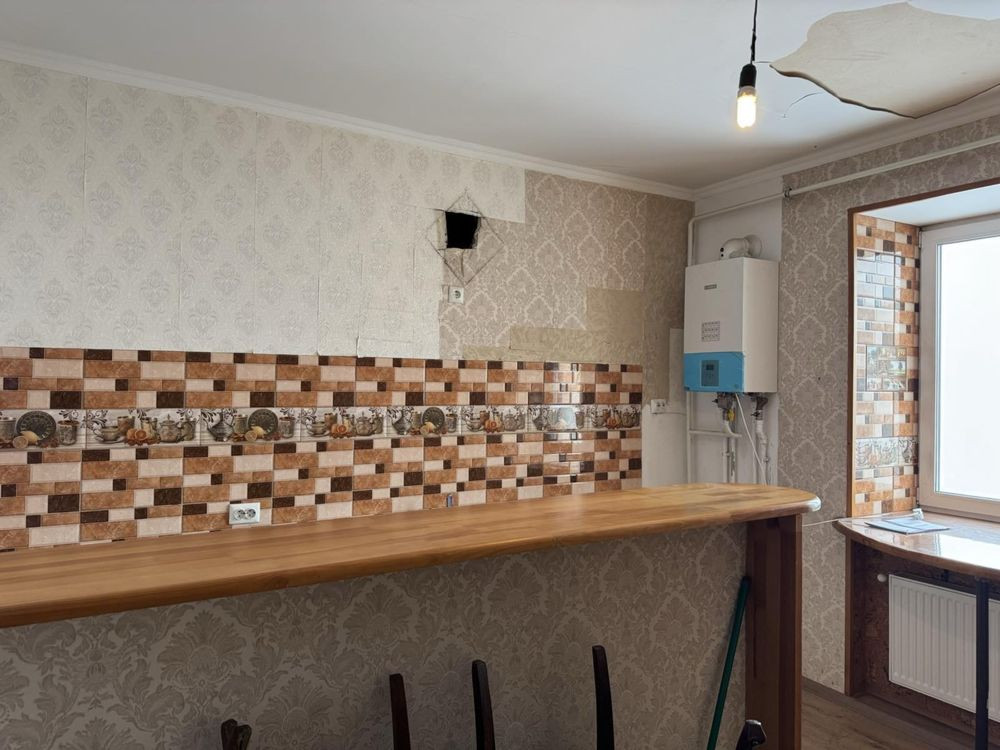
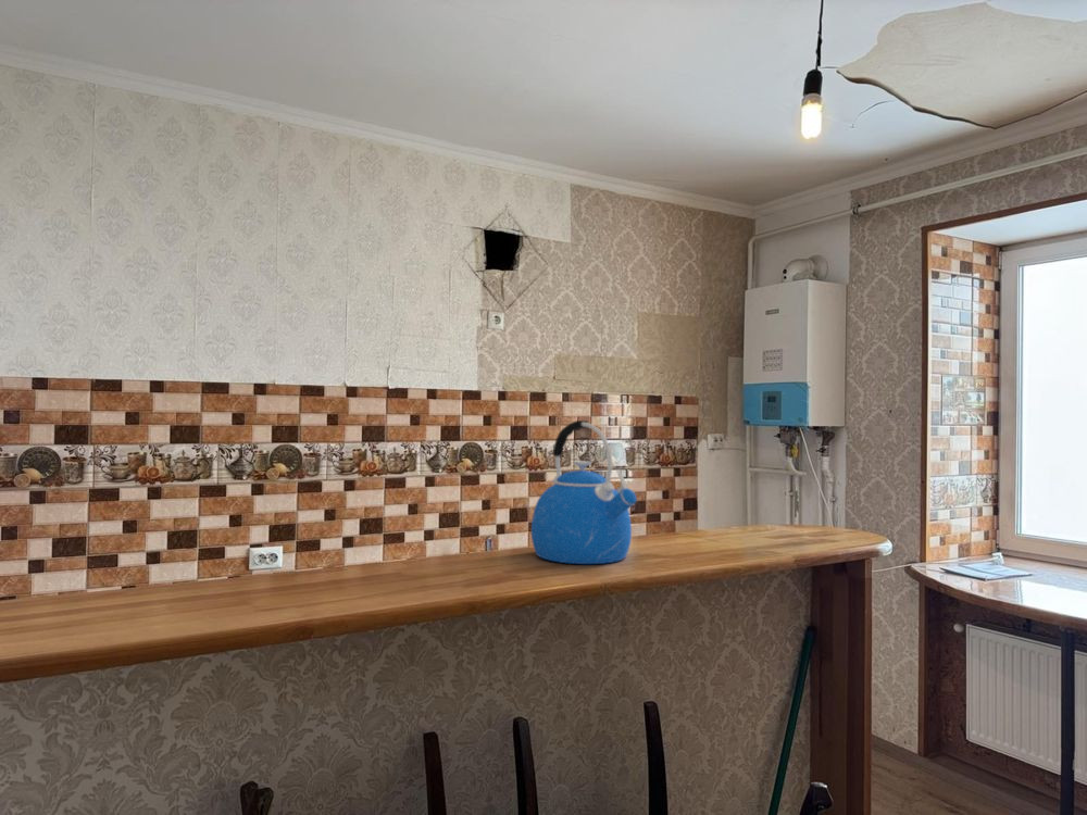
+ kettle (589, 489)
